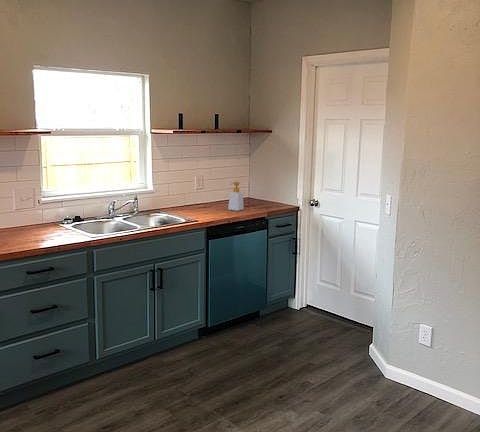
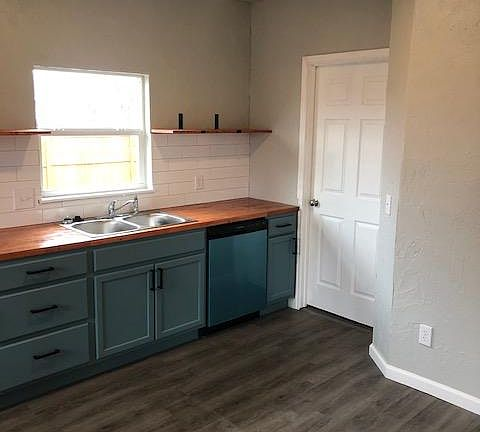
- soap bottle (234, 196)
